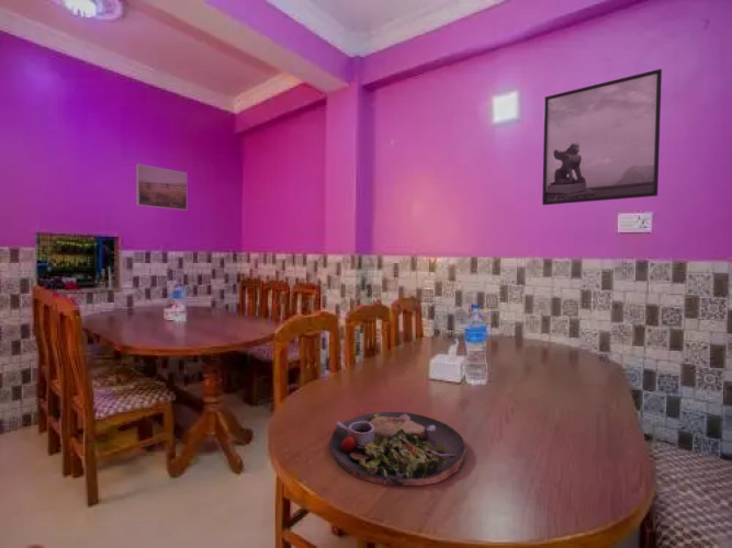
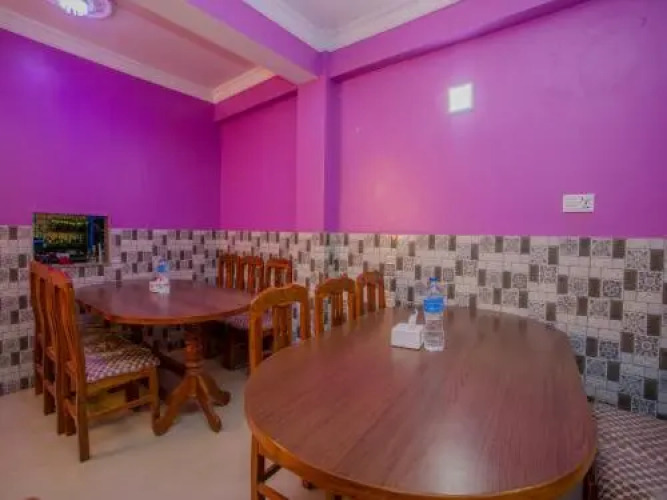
- dinner plate (396, 432)
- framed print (162, 187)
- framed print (597, 142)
